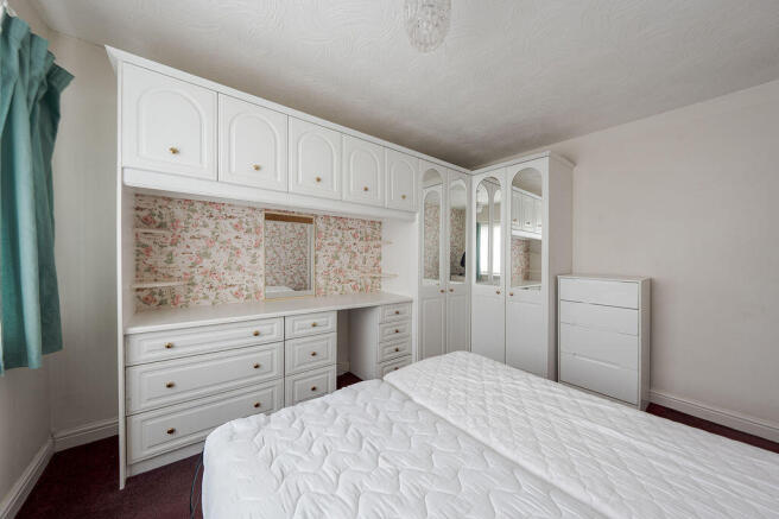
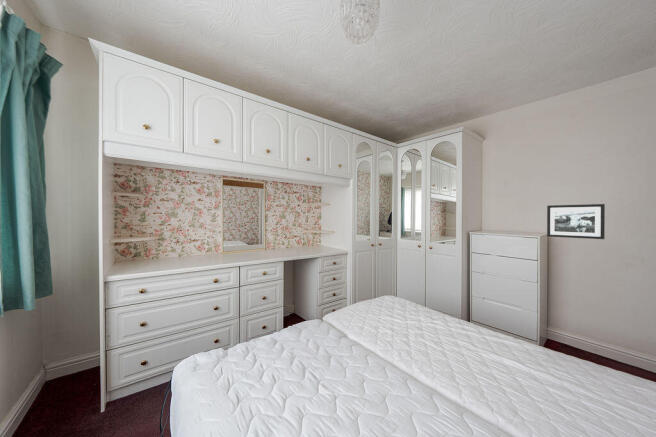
+ picture frame (574, 221)
